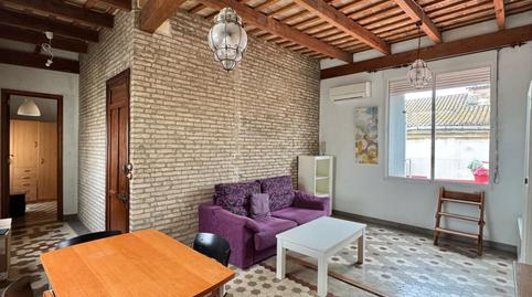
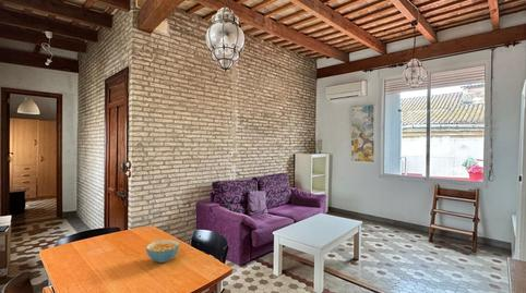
+ cereal bowl (163, 253)
